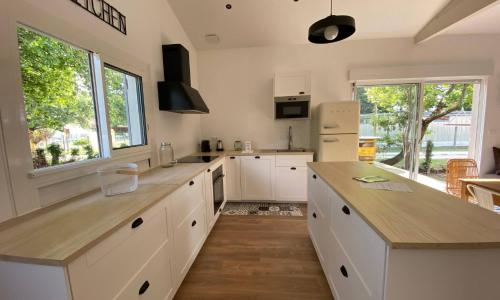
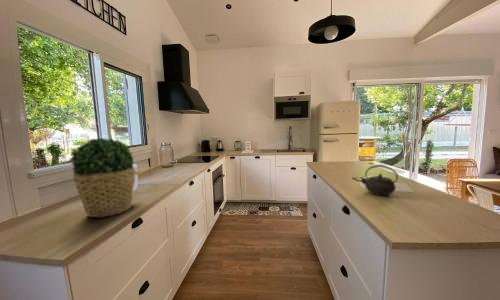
+ potted plant (106, 175)
+ kettle (377, 179)
